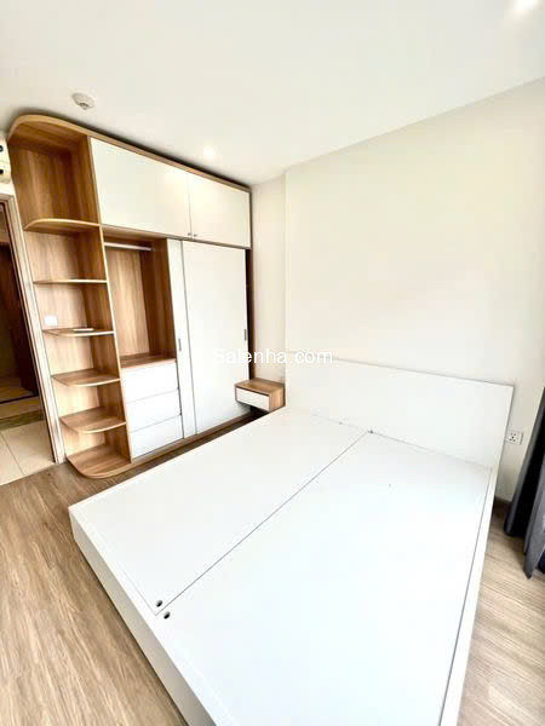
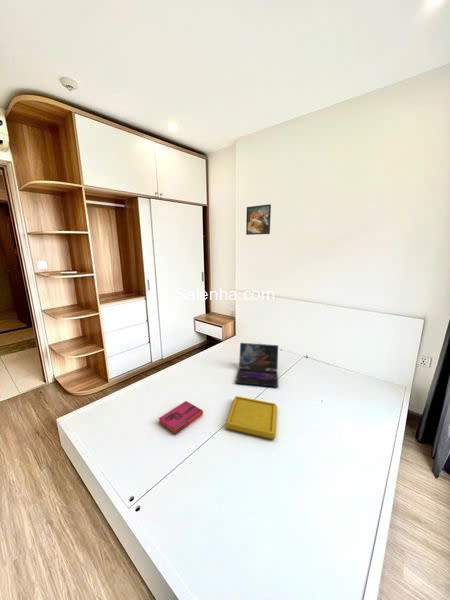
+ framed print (258, 220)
+ laptop (257, 363)
+ serving tray (252, 415)
+ hardback book (181, 416)
